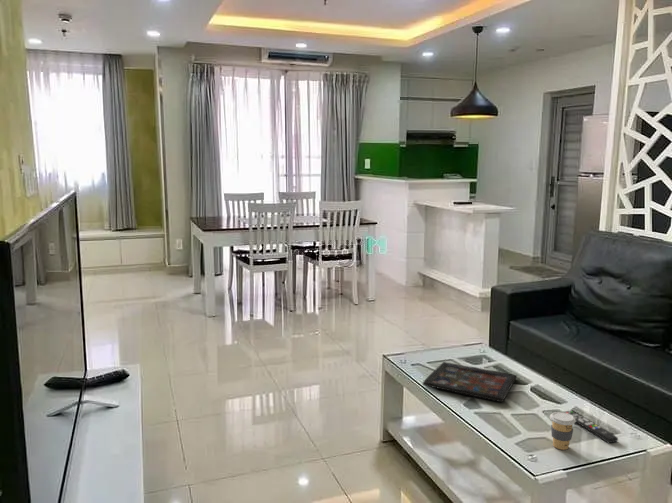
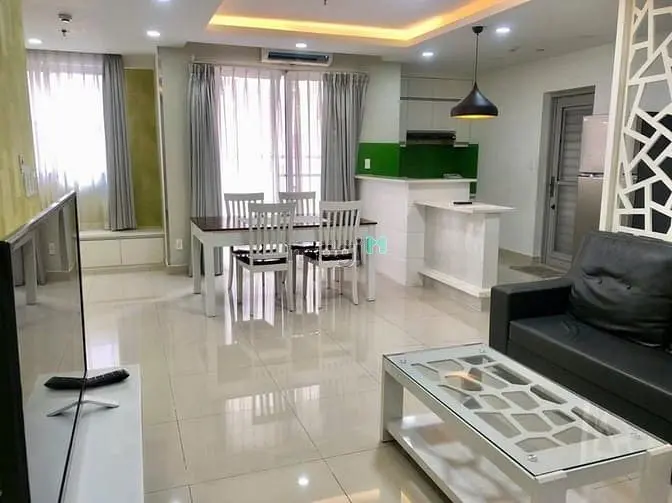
- coffee cup (561, 431)
- remote control (588, 425)
- decorative tray (470, 380)
